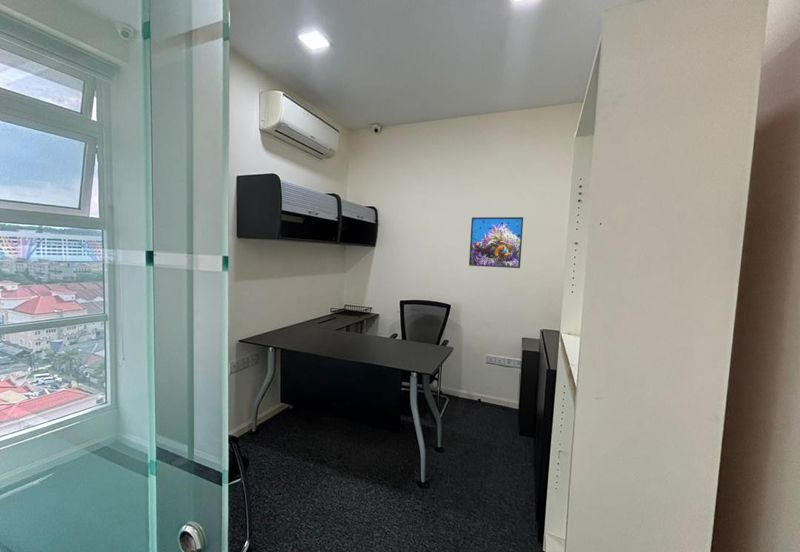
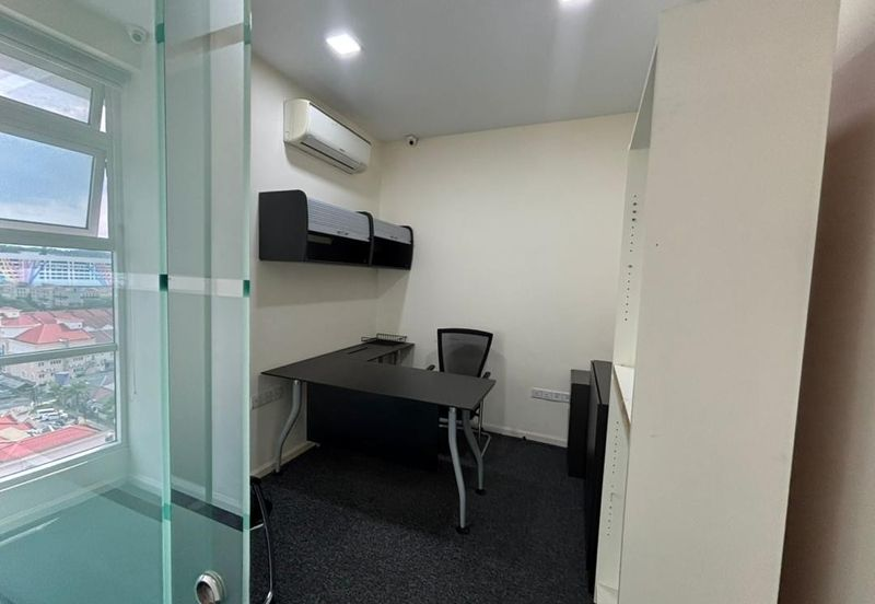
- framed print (495, 242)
